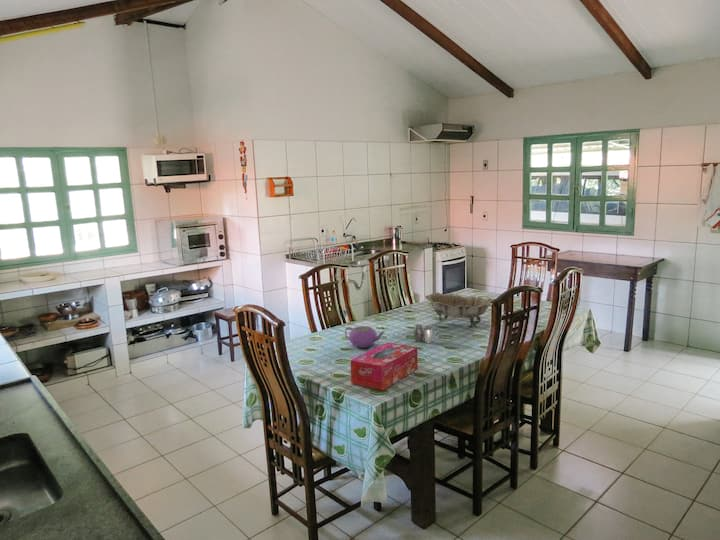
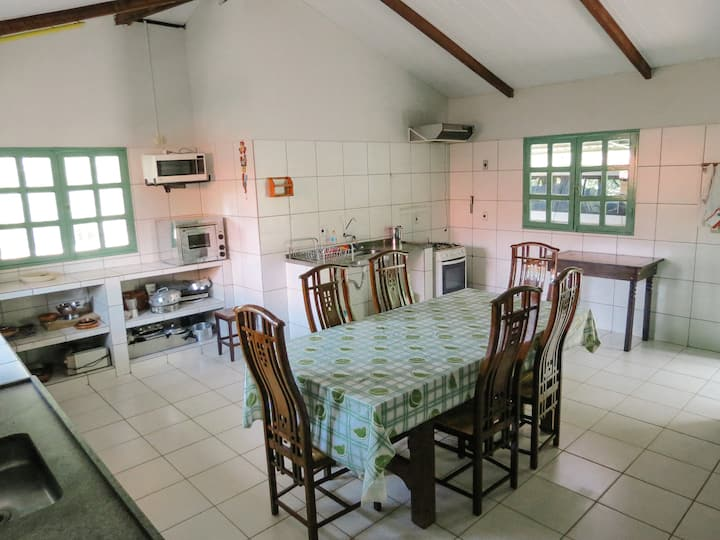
- teapot (364, 337)
- salt and pepper shaker (422, 333)
- decorative bowl (459, 309)
- tissue box (385, 364)
